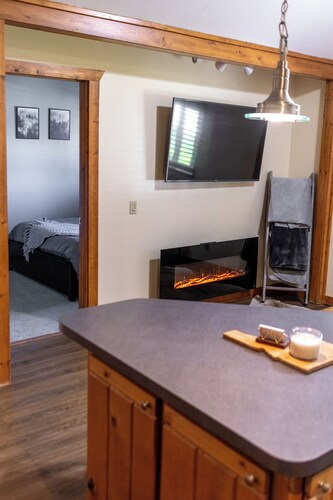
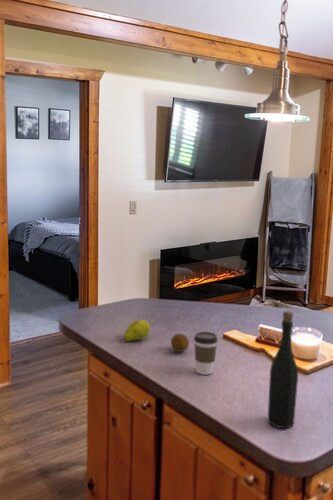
+ coffee cup (205, 353)
+ bottle (284, 368)
+ fruit (179, 342)
+ fruit (134, 329)
